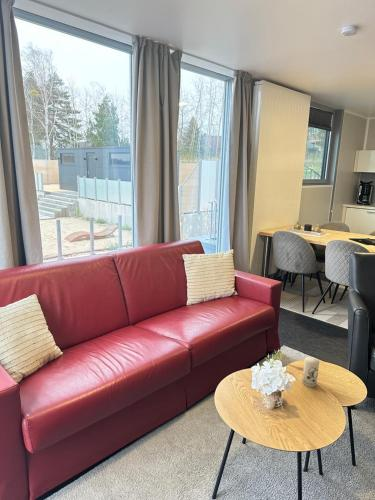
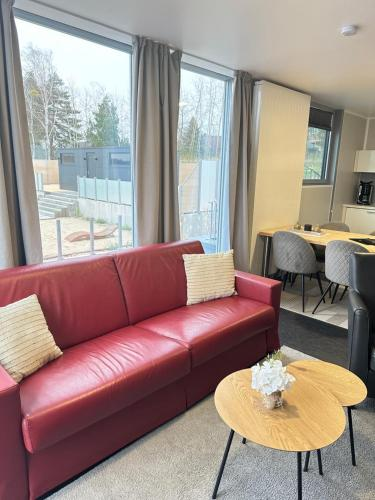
- candle (310, 371)
